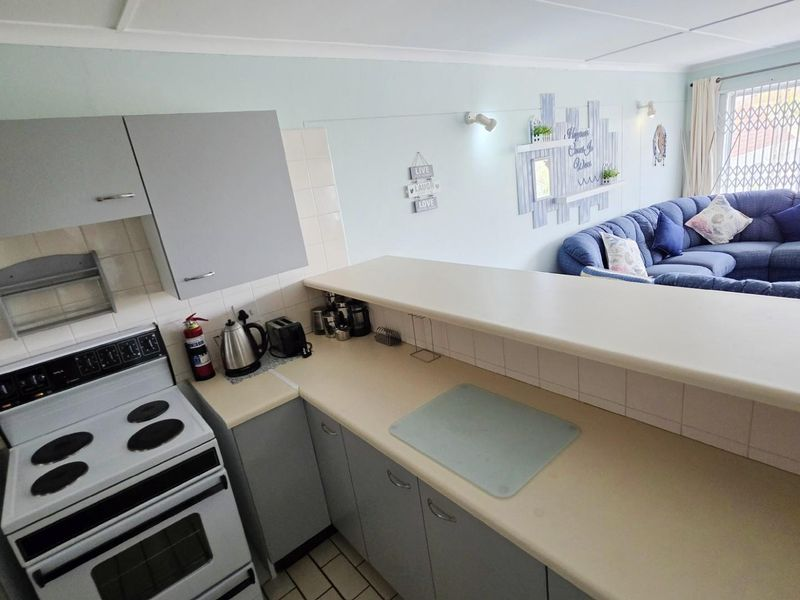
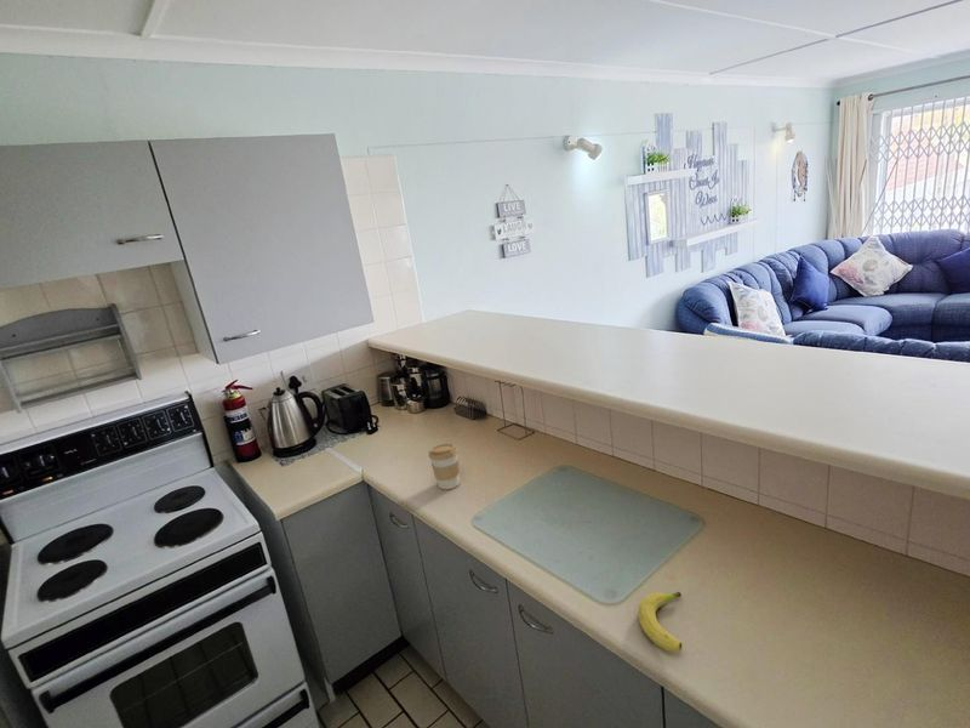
+ fruit (656, 619)
+ coffee cup (445, 465)
